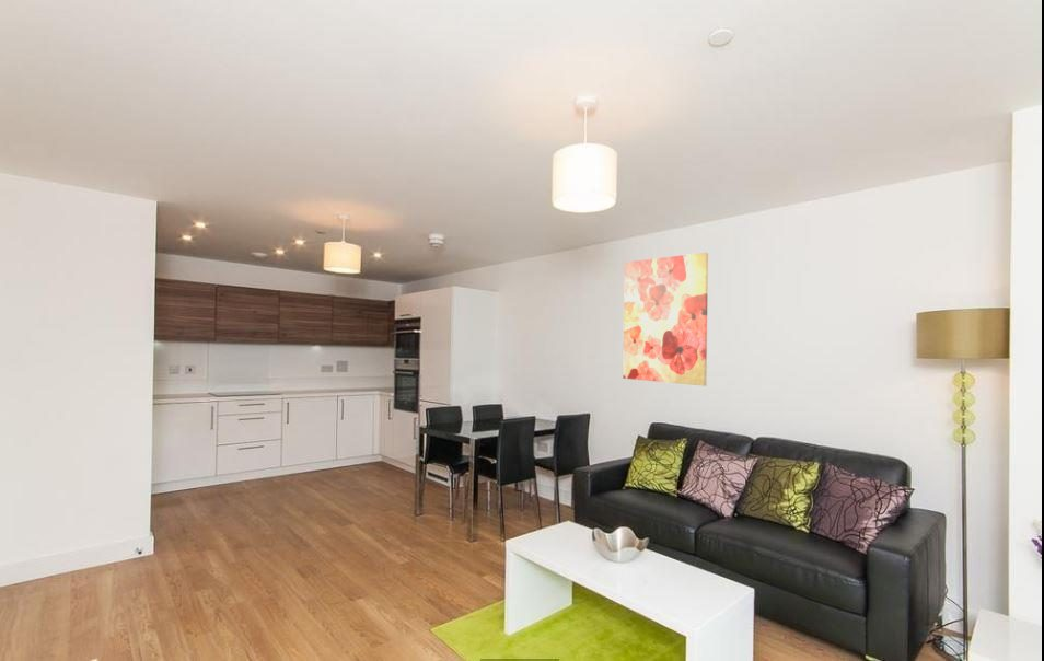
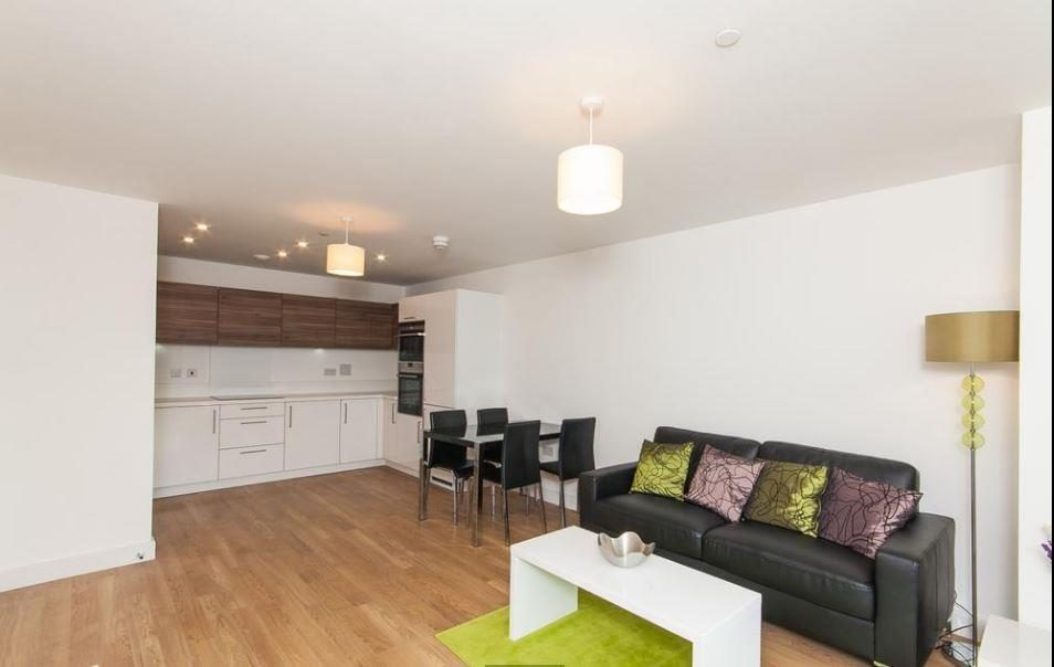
- wall art (662, 320)
